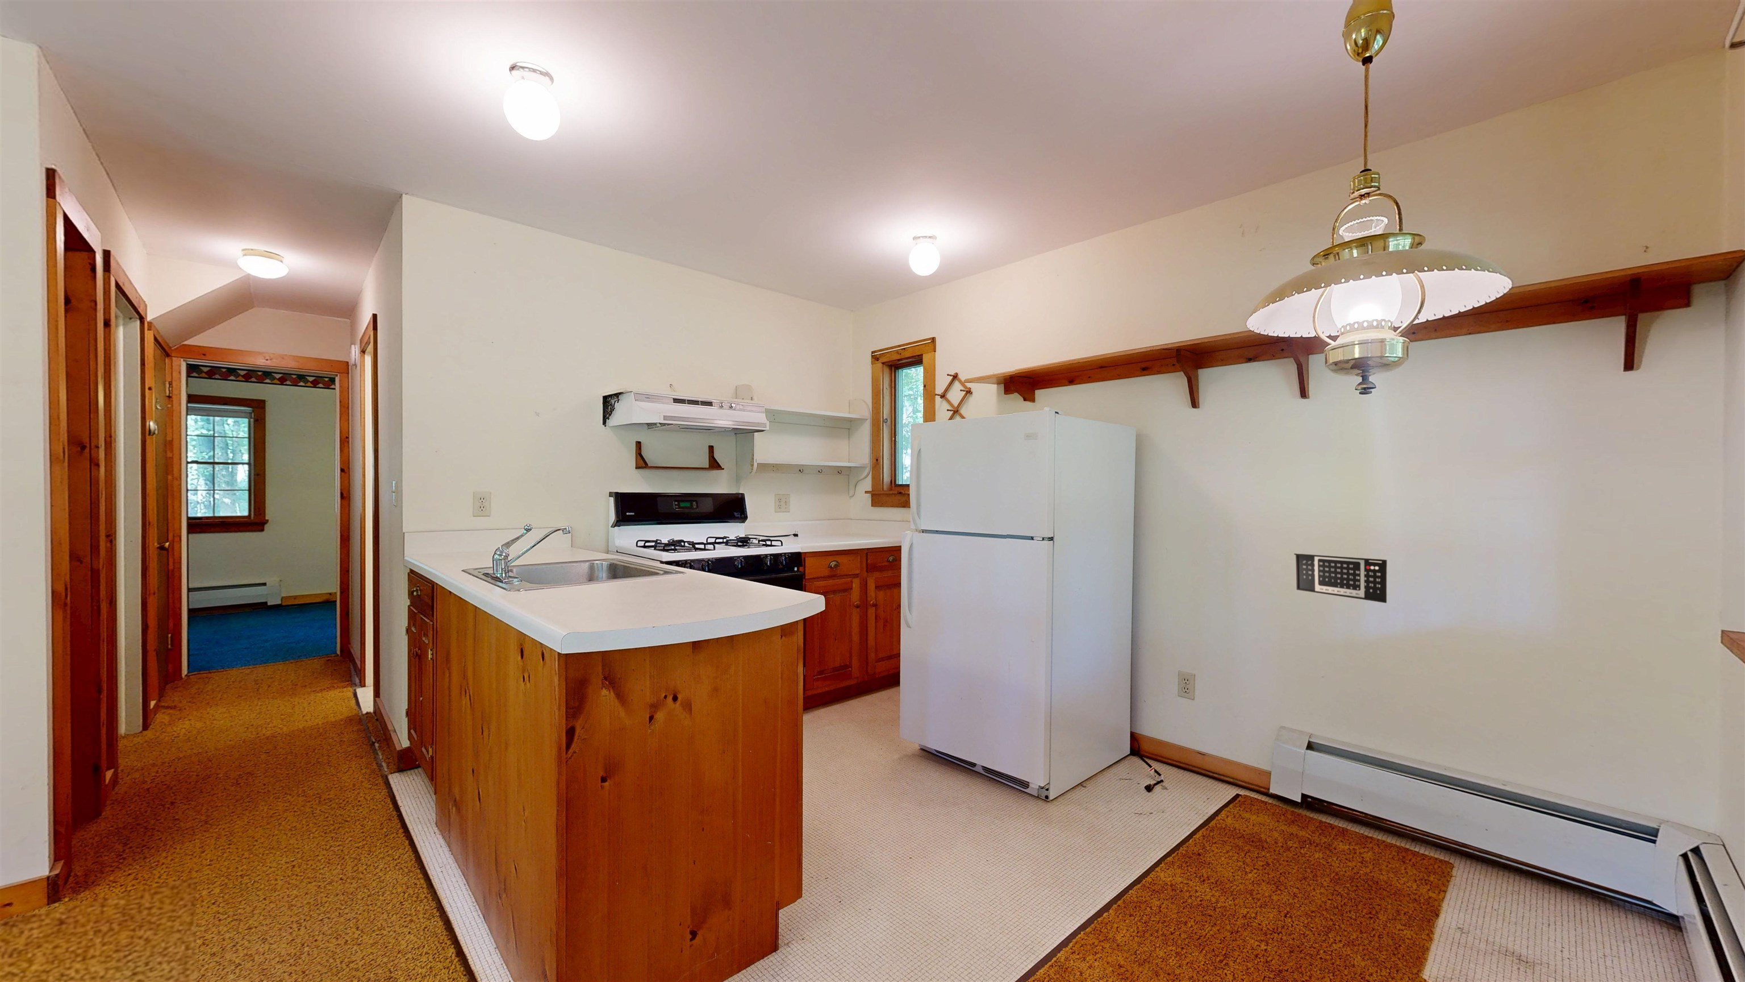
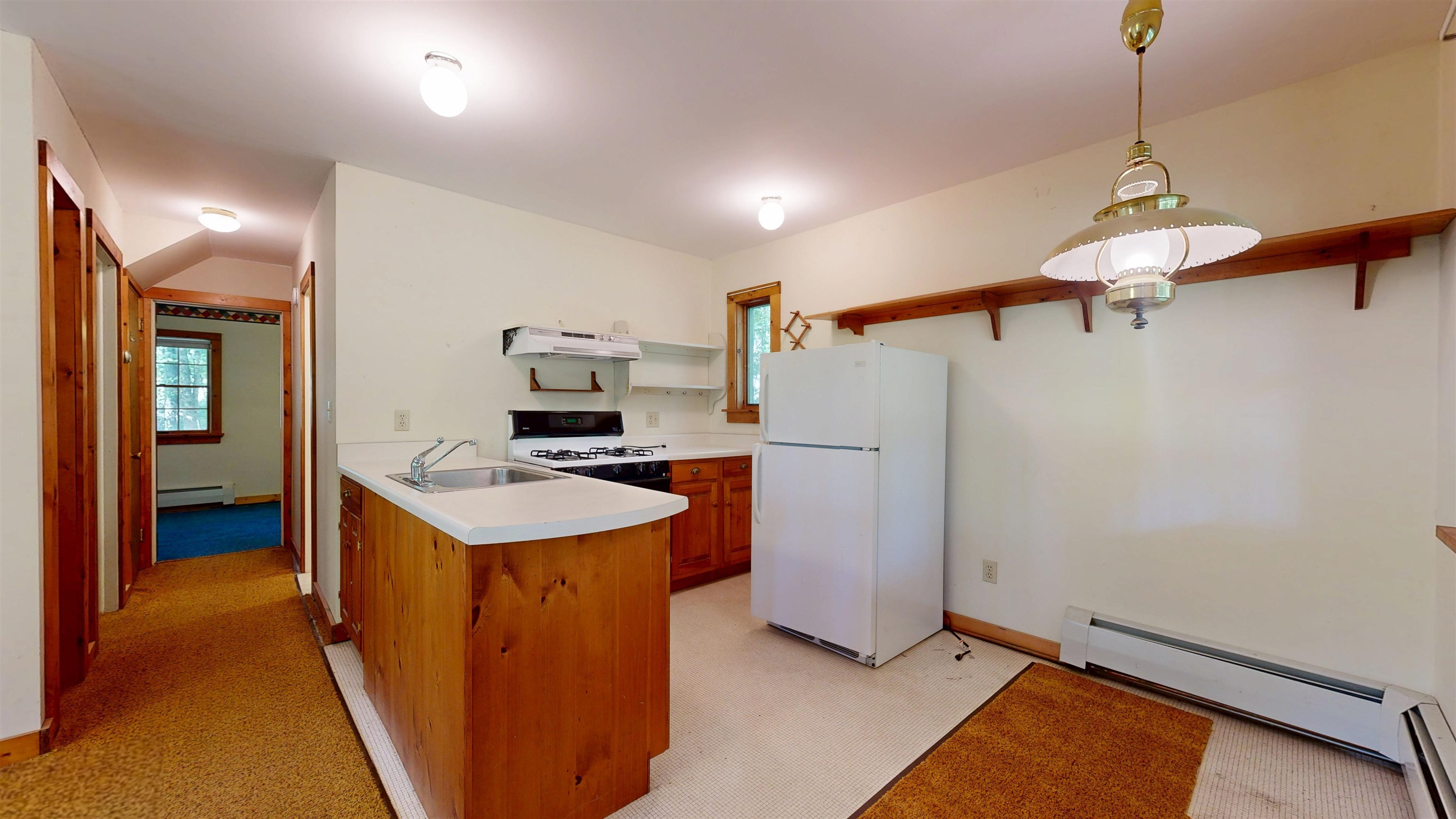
- calendar (1339, 577)
